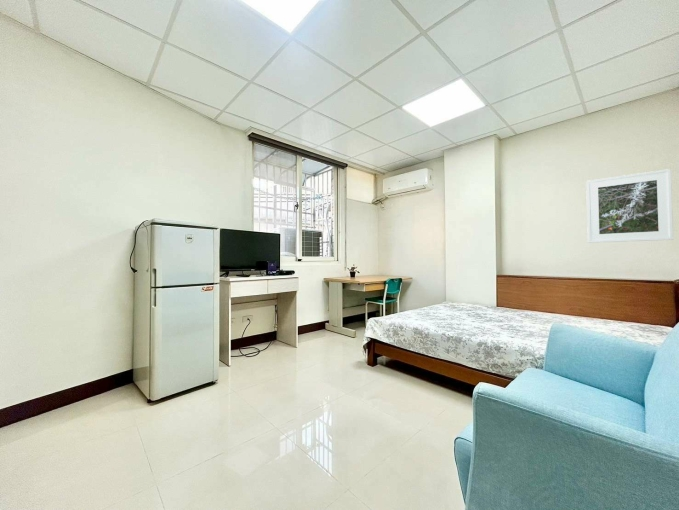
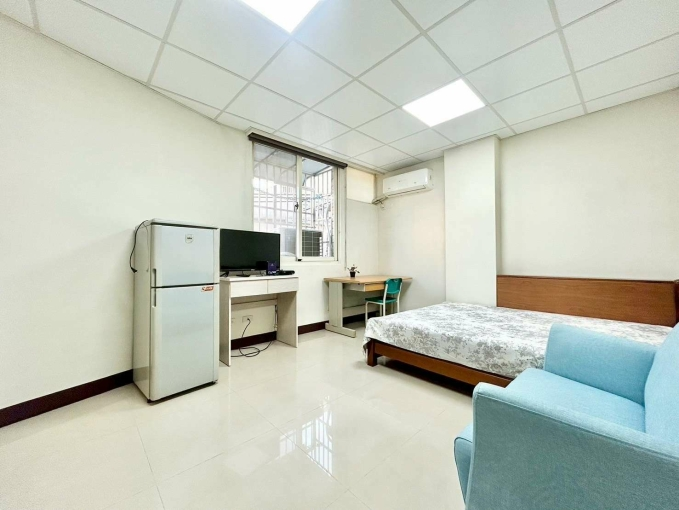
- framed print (626, 208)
